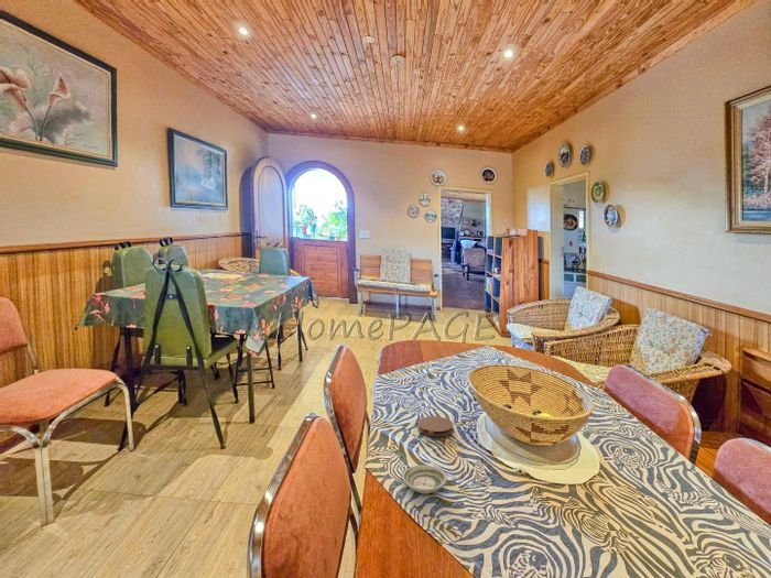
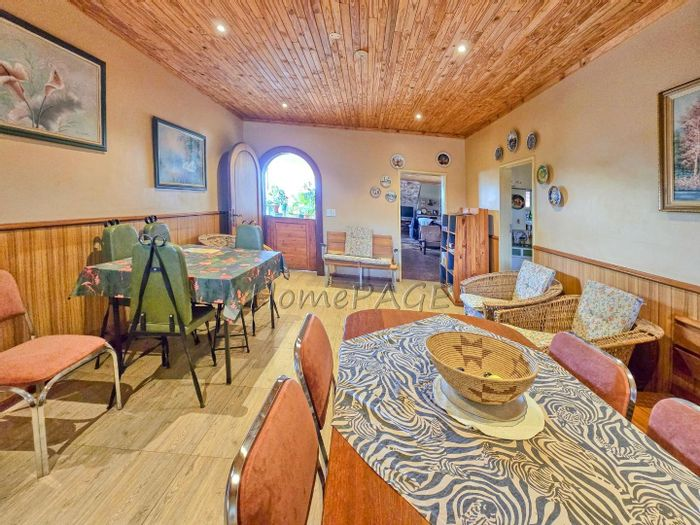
- coaster (435, 425)
- saucer (424, 481)
